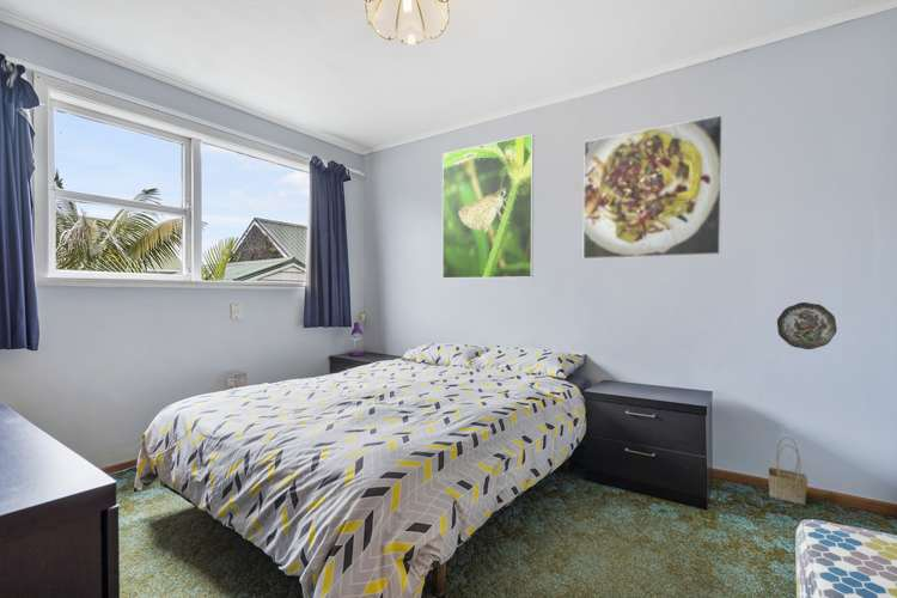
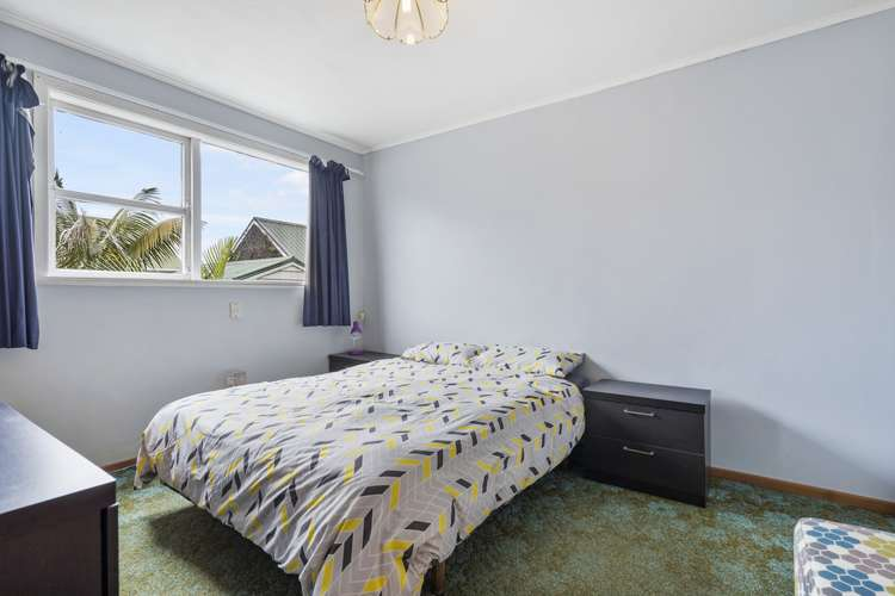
- basket (787, 470)
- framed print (647, 193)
- decorative plate (805, 325)
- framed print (484, 212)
